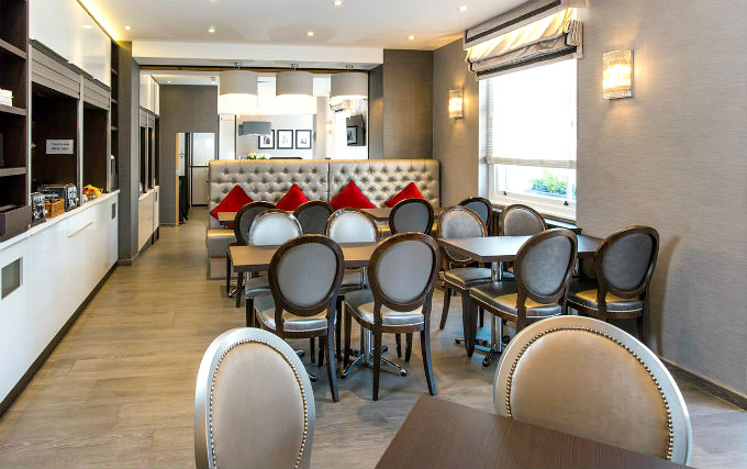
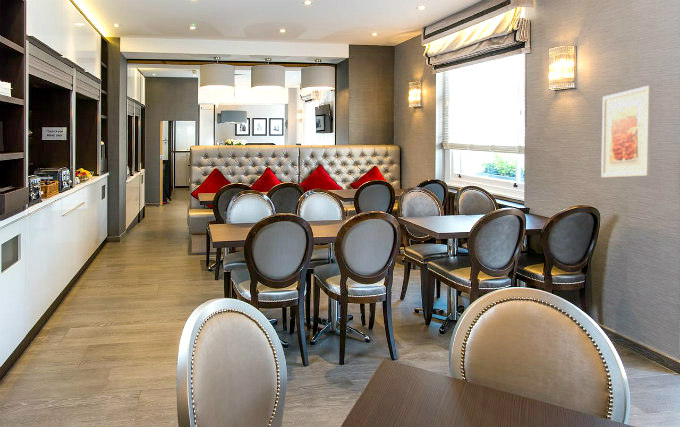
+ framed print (625, 134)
